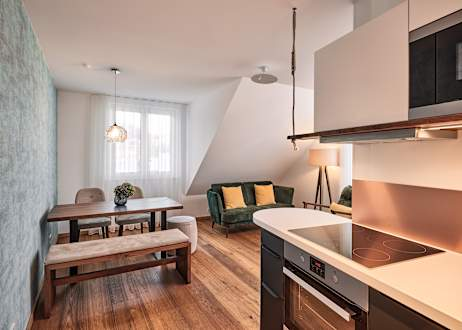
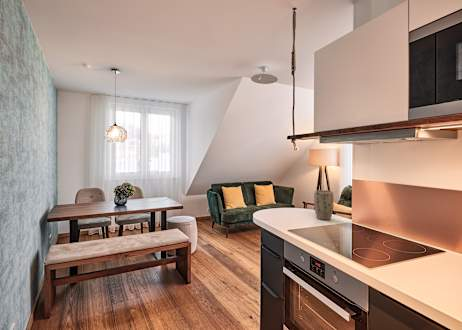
+ plant pot (323, 204)
